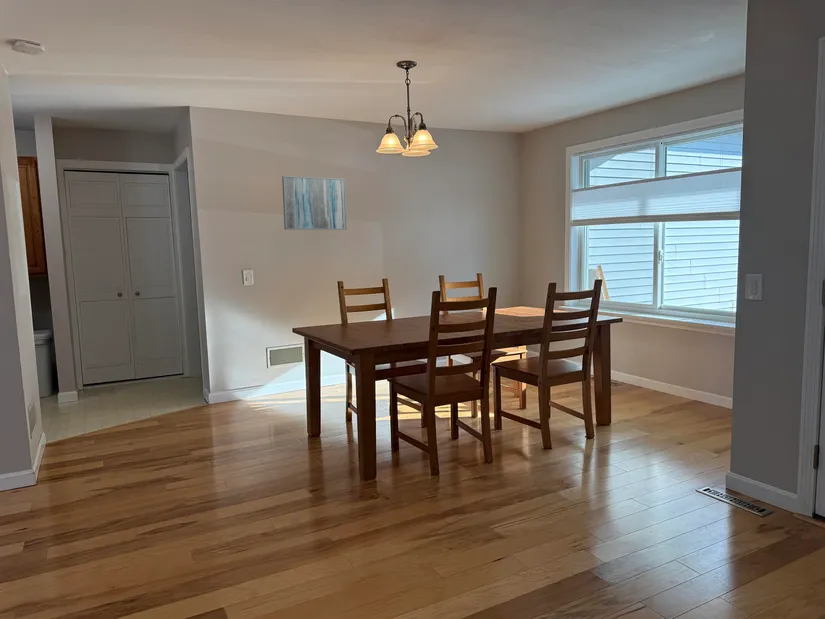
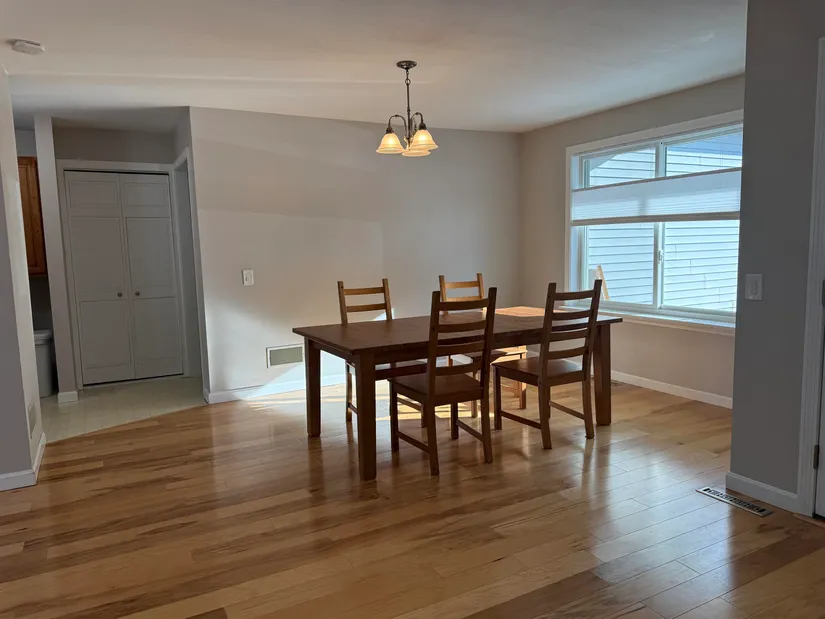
- wall art (315, 203)
